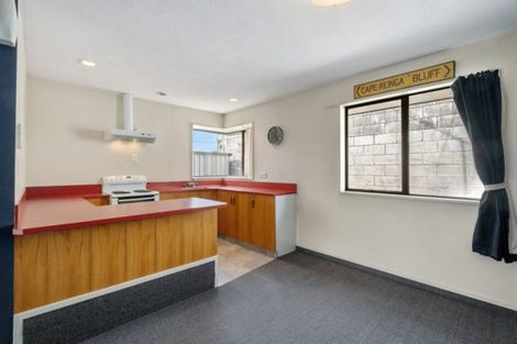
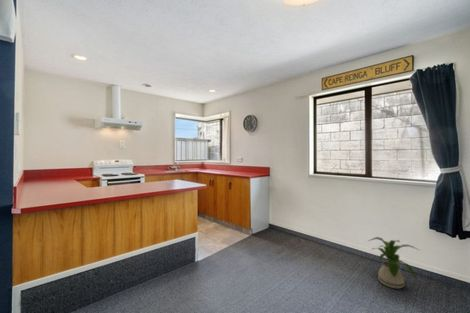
+ house plant (392, 257)
